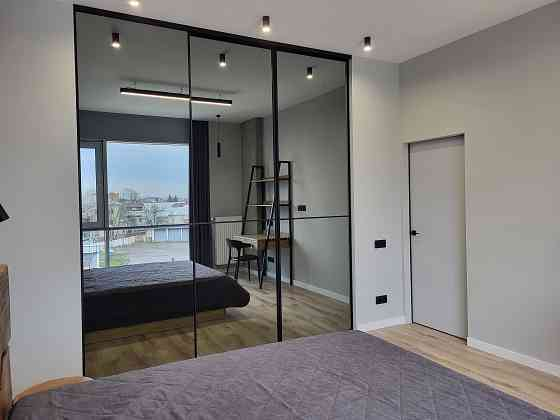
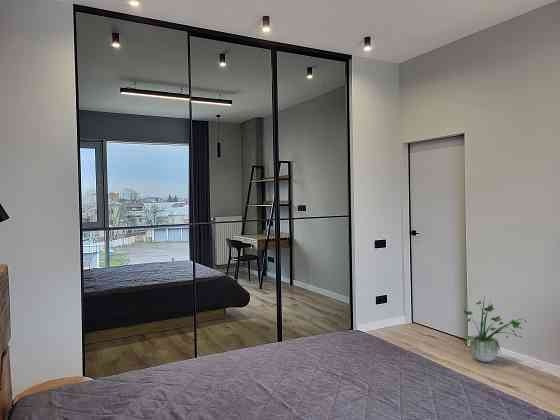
+ potted plant (494, 328)
